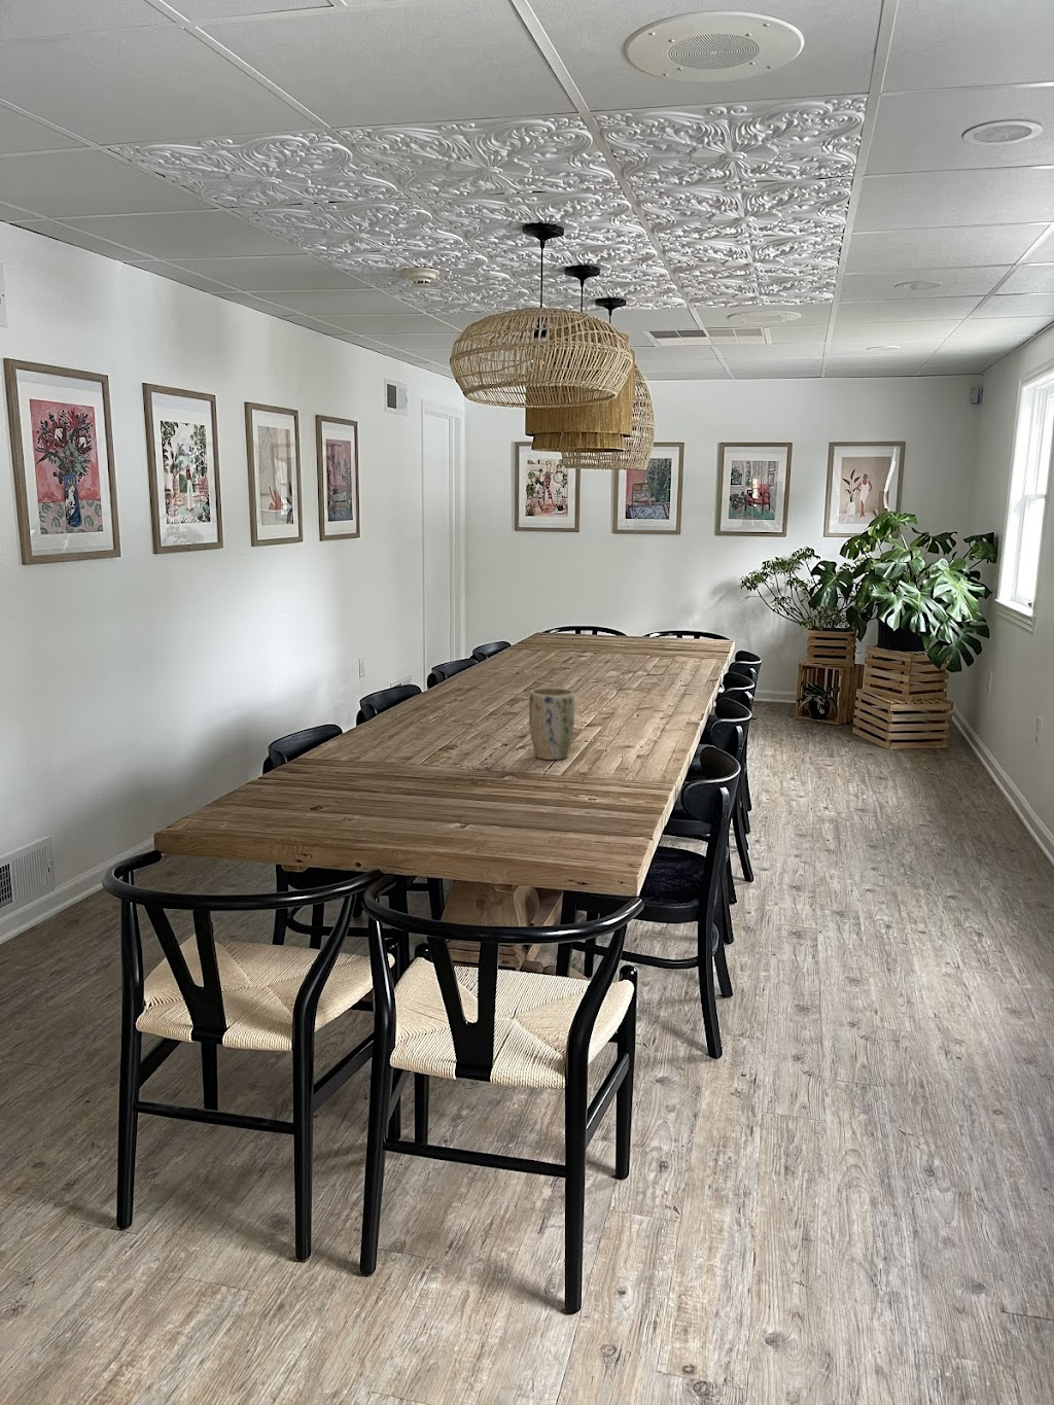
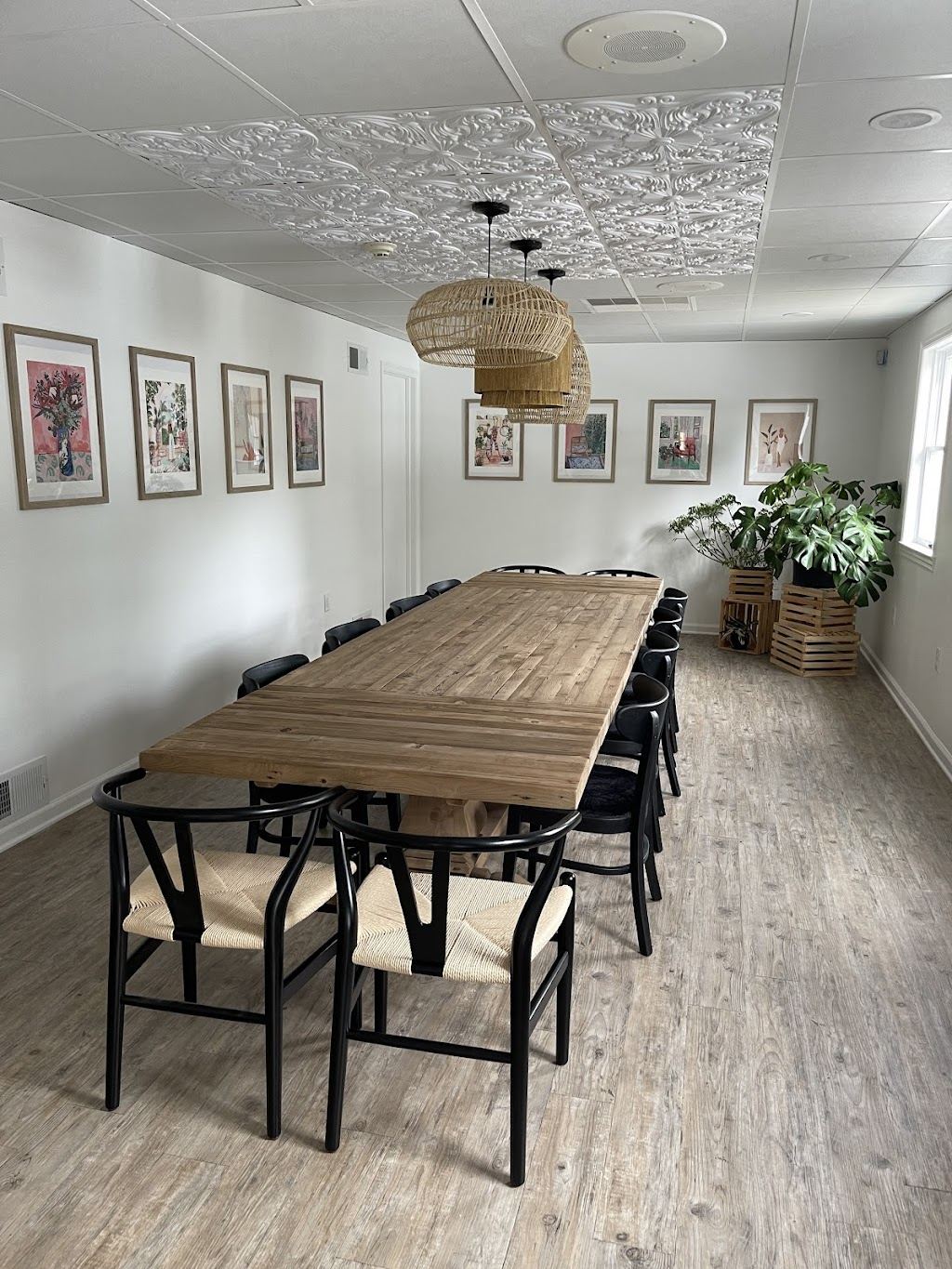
- plant pot (550, 724)
